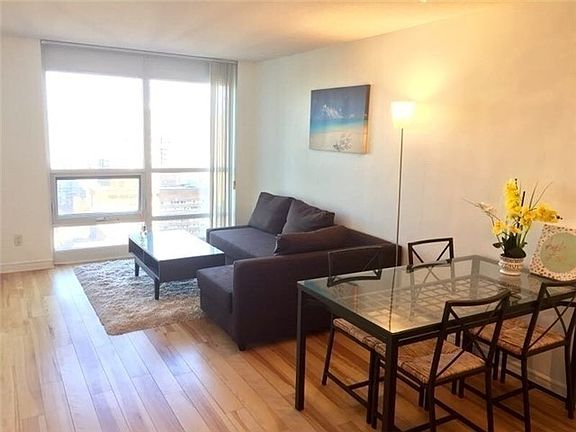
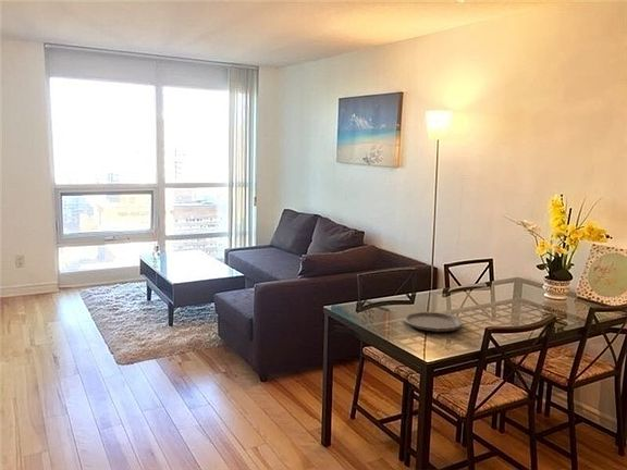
+ plate (432, 322)
